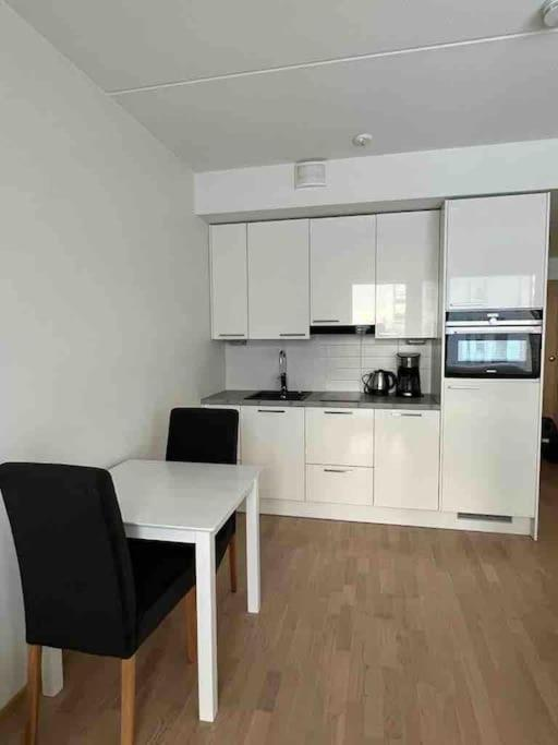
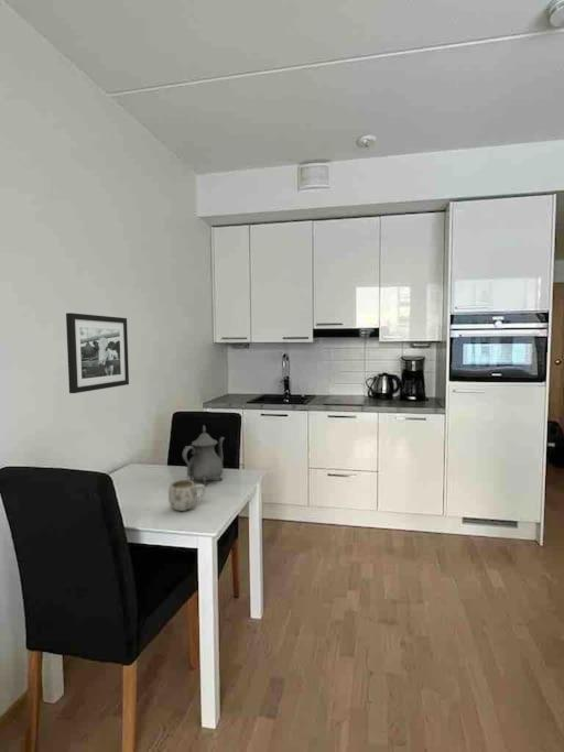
+ picture frame (100, 352)
+ mug (187, 494)
+ teapot (204, 453)
